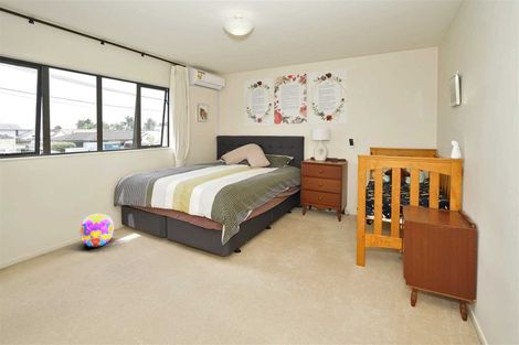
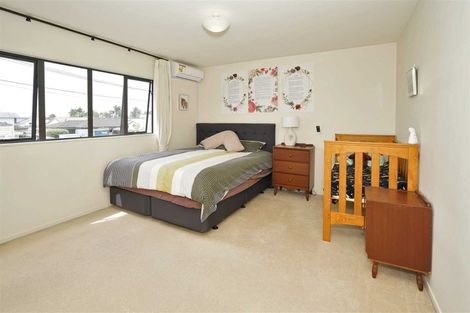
- decorative ball (96, 228)
